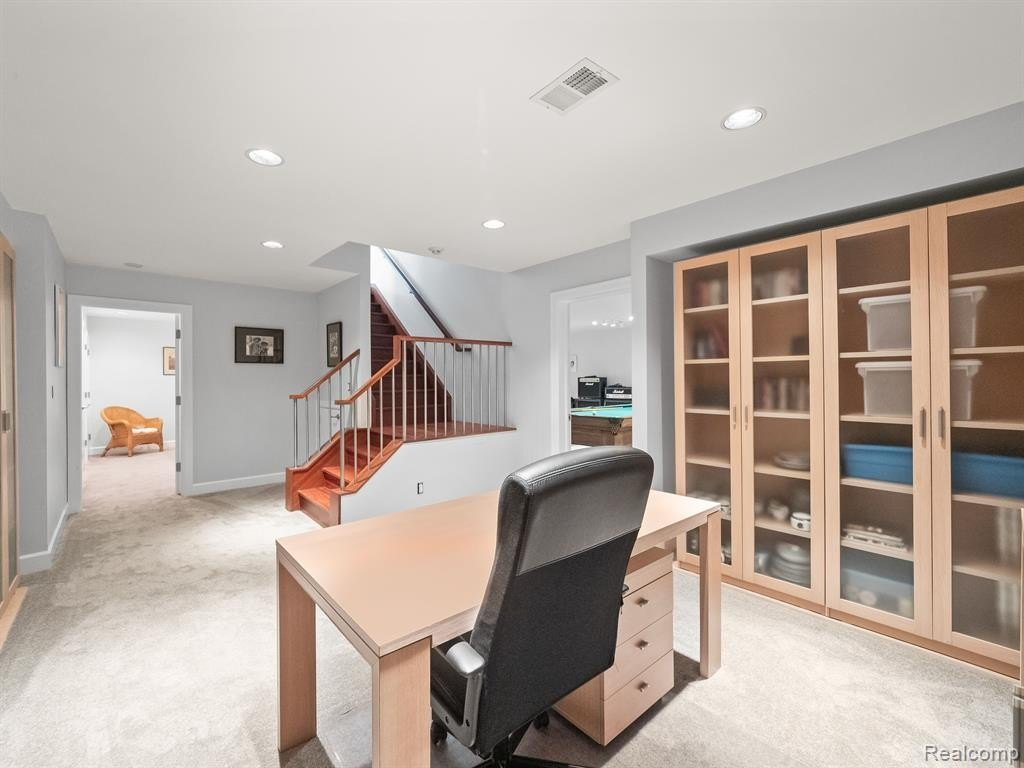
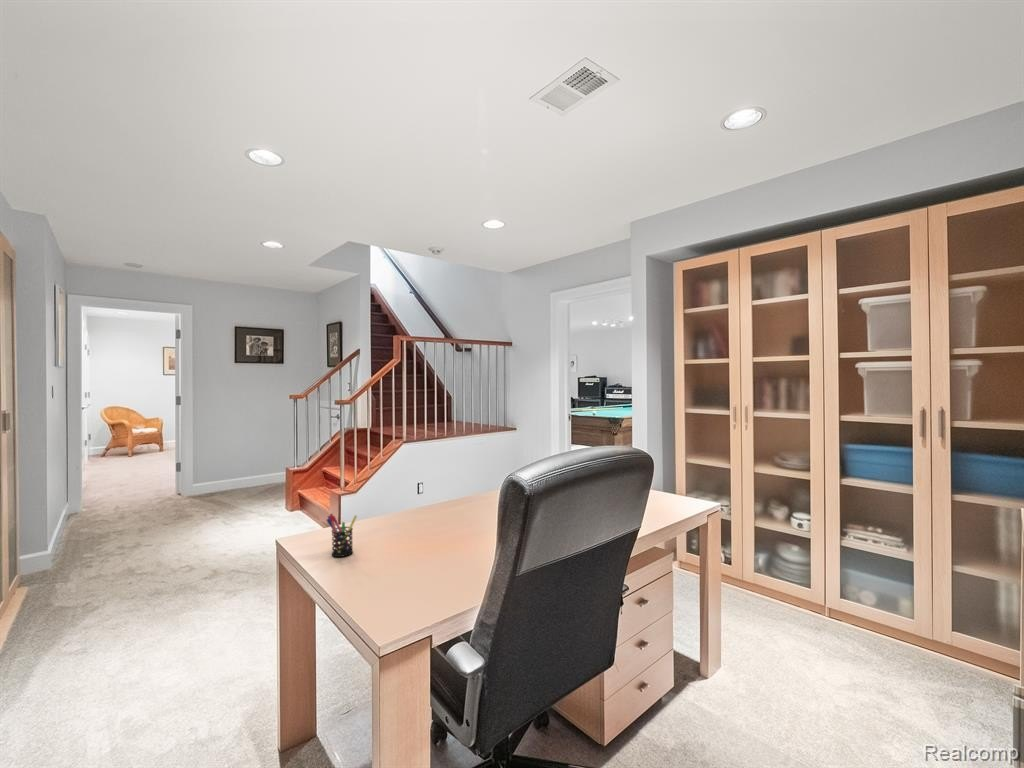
+ pen holder (341, 533)
